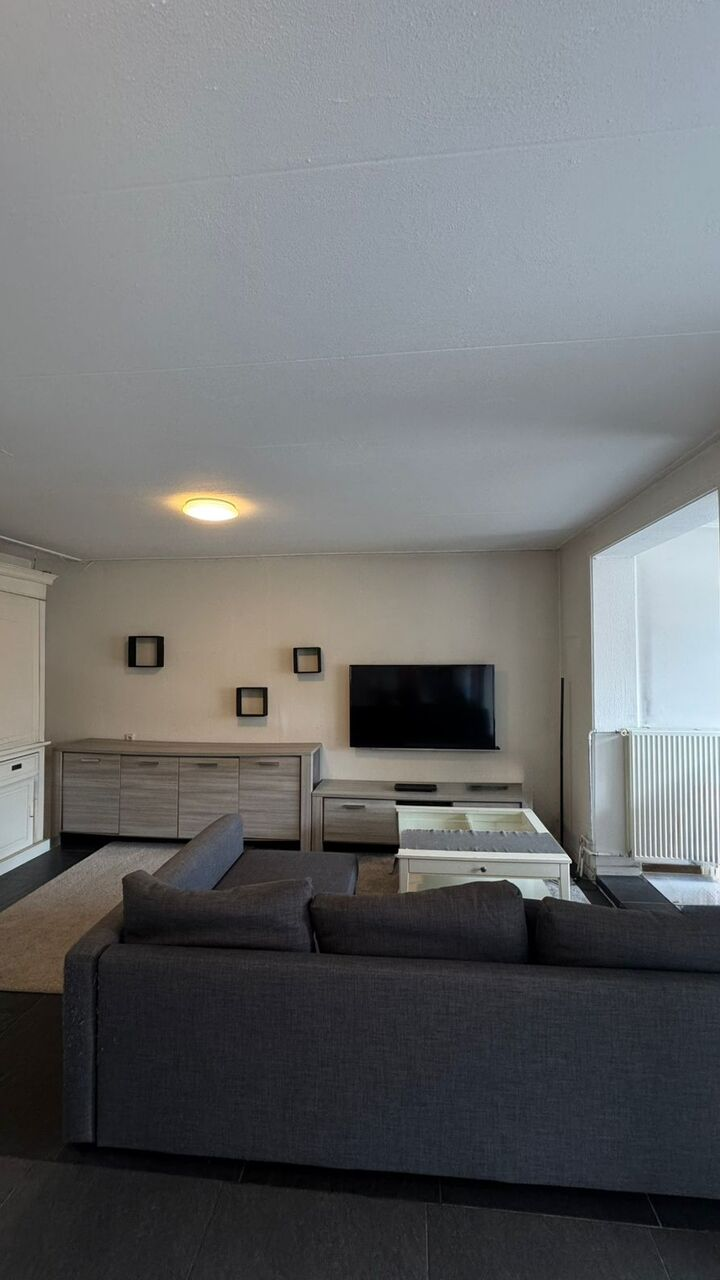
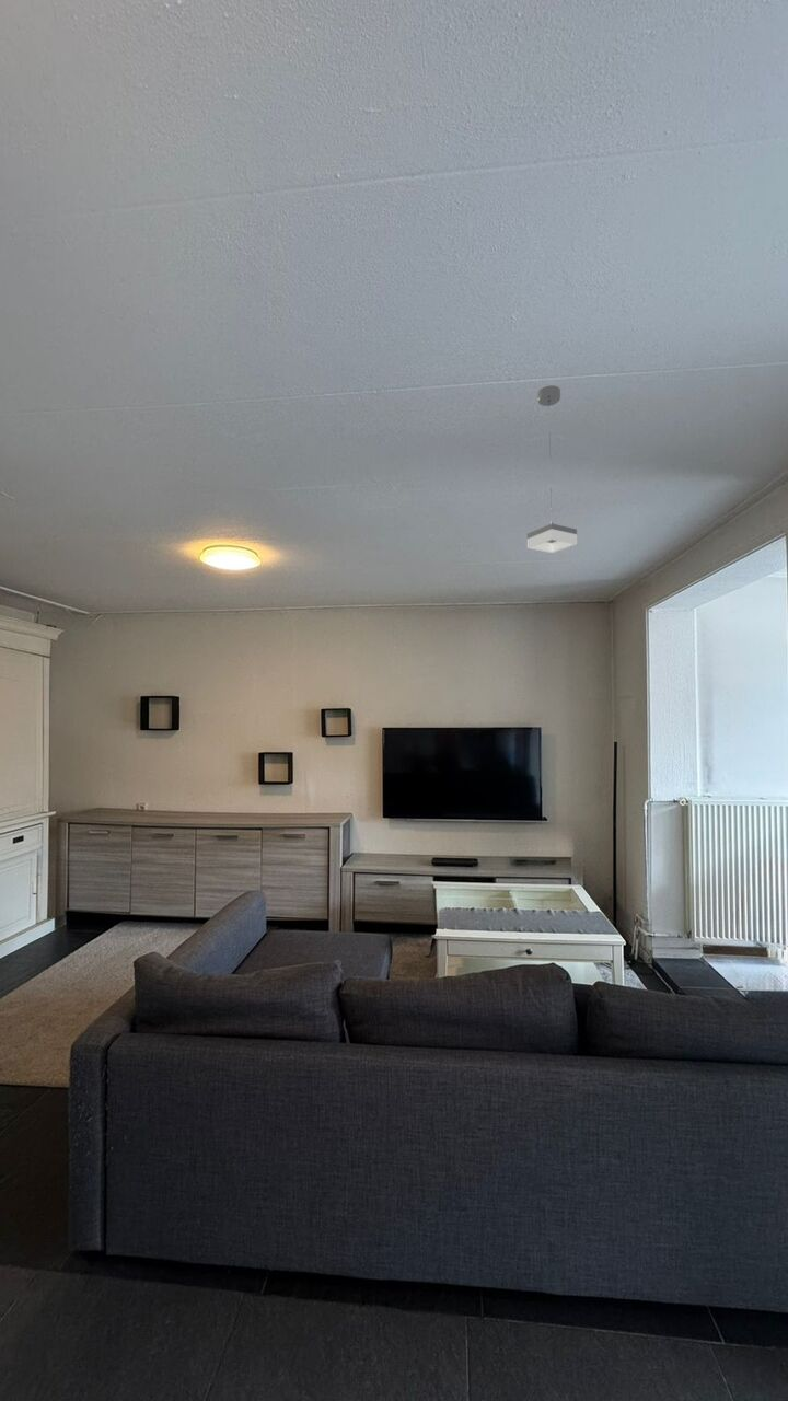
+ pendant lamp (549, 455)
